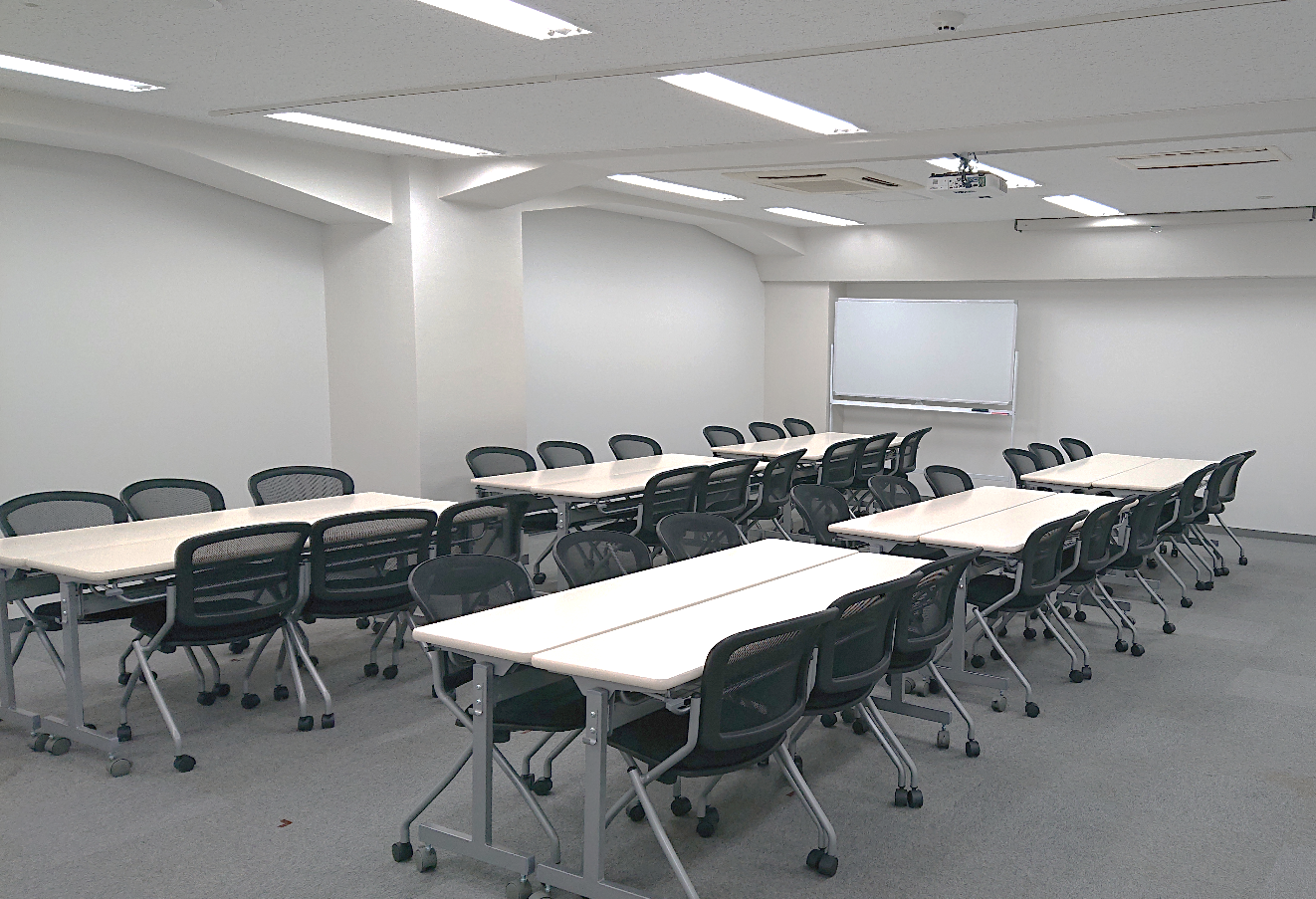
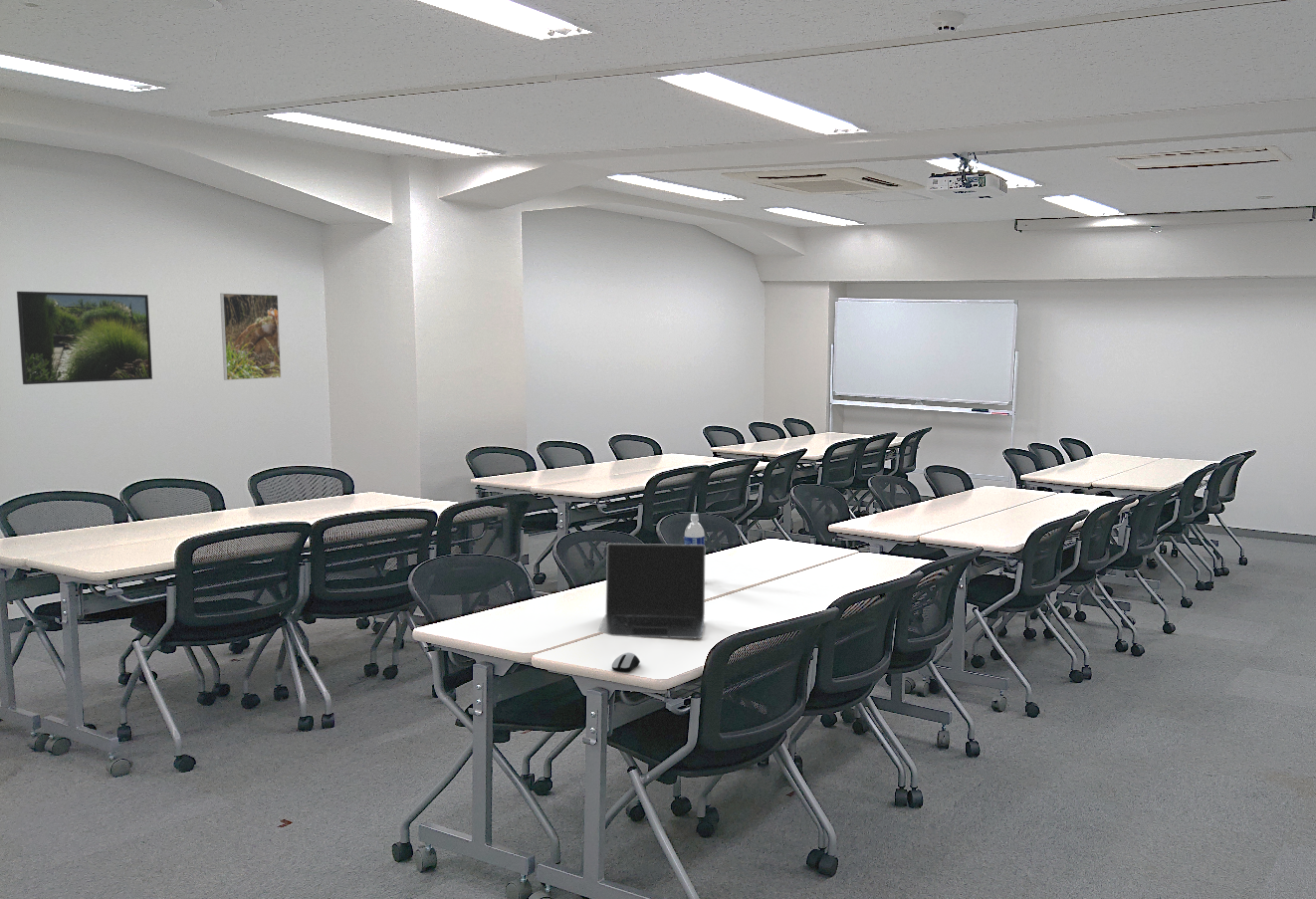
+ laptop (652, 588)
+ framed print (88, 337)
+ computer mouse (626, 660)
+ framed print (251, 337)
+ water bottle (694, 544)
